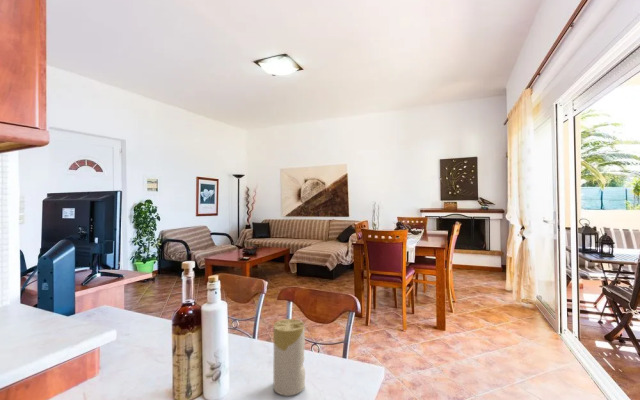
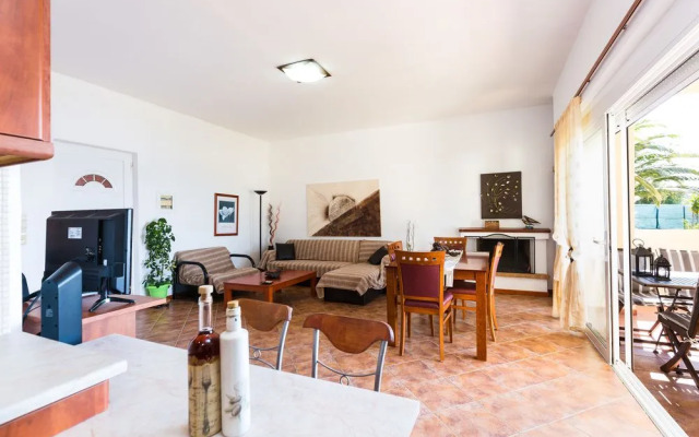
- candle (289, 355)
